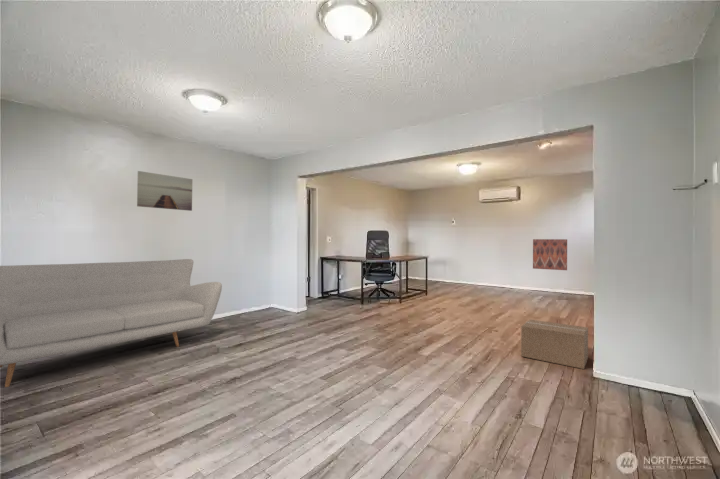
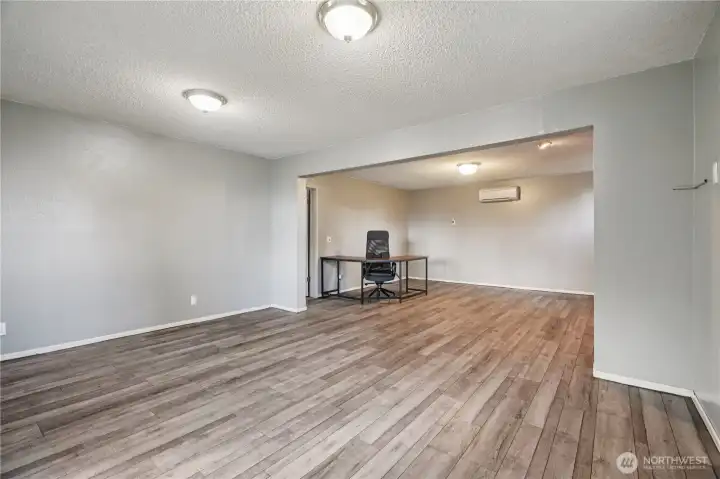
- cardboard box (554, 341)
- wall art (166, 192)
- wall art (549, 254)
- sofa (109, 307)
